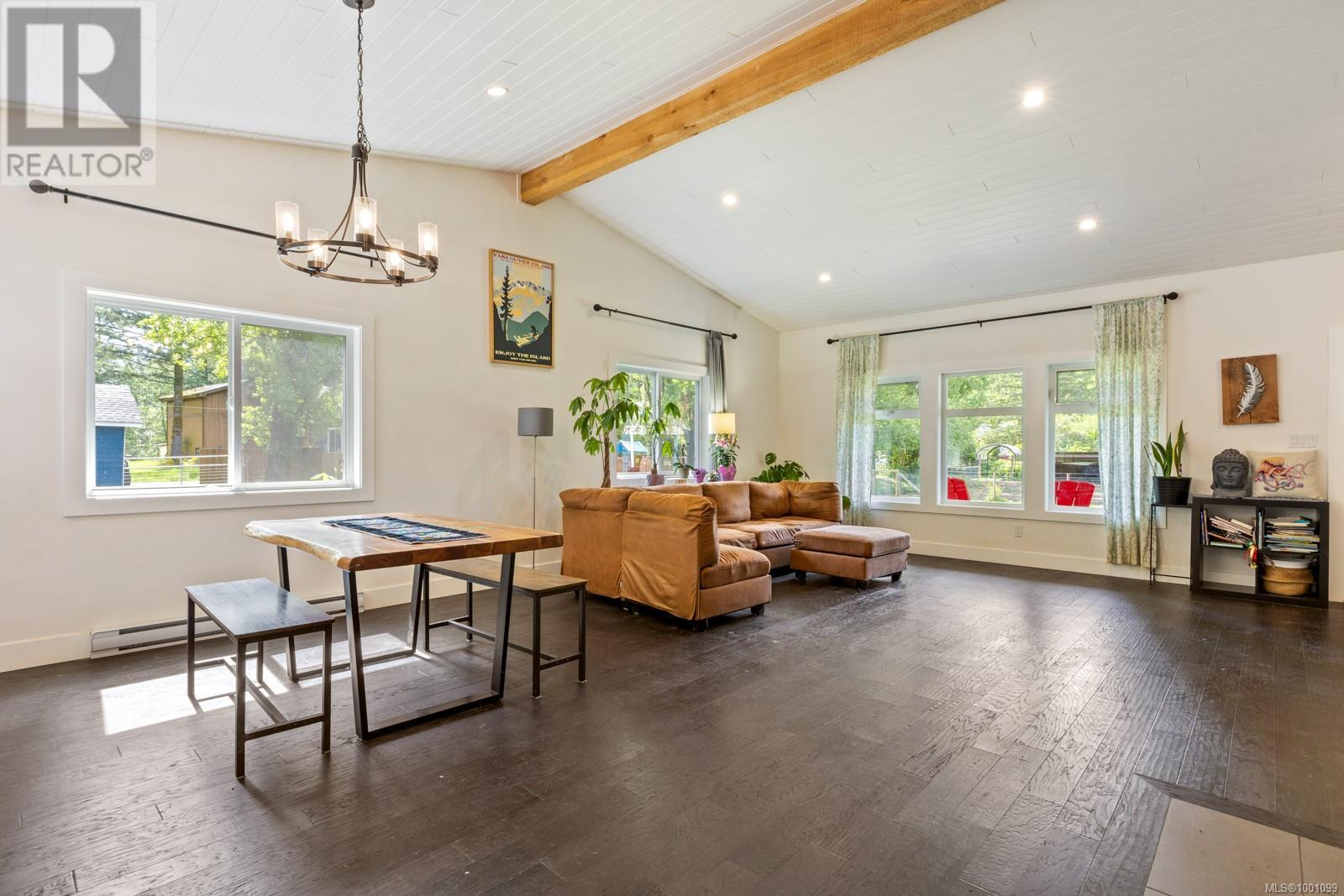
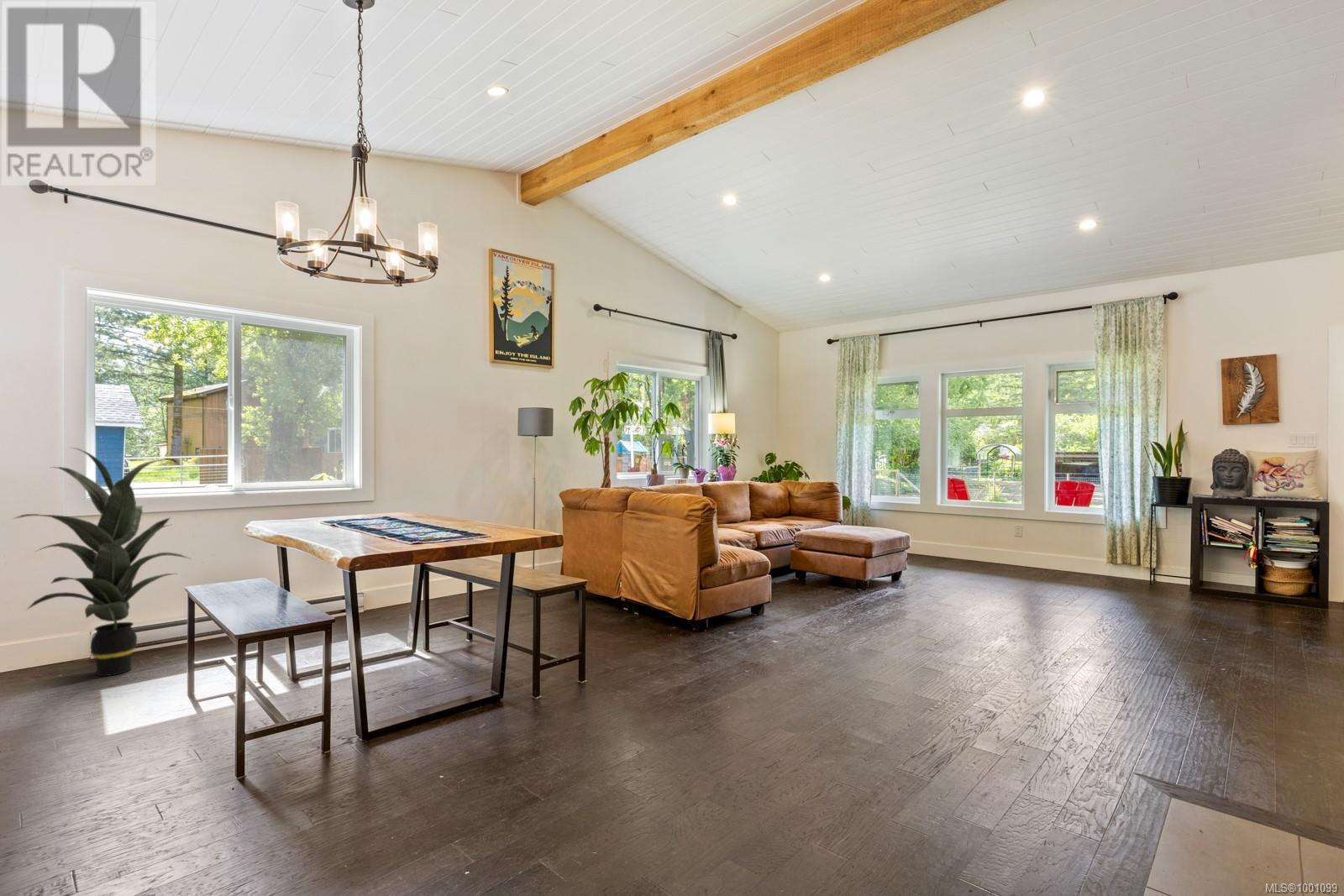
+ indoor plant (102, 559)
